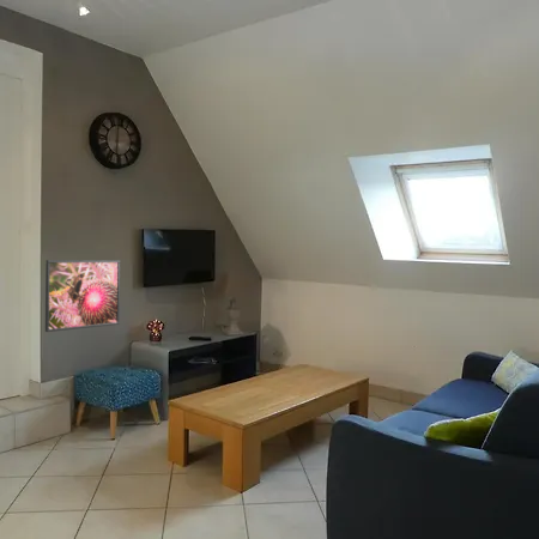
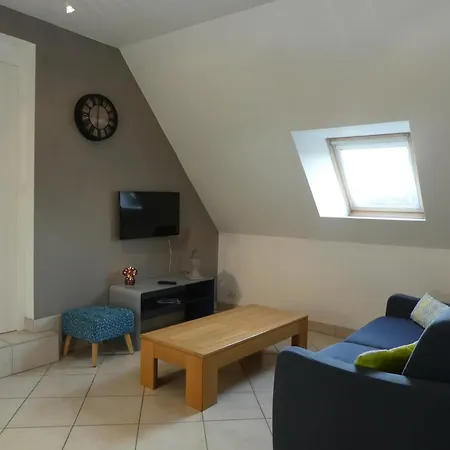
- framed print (84, 293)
